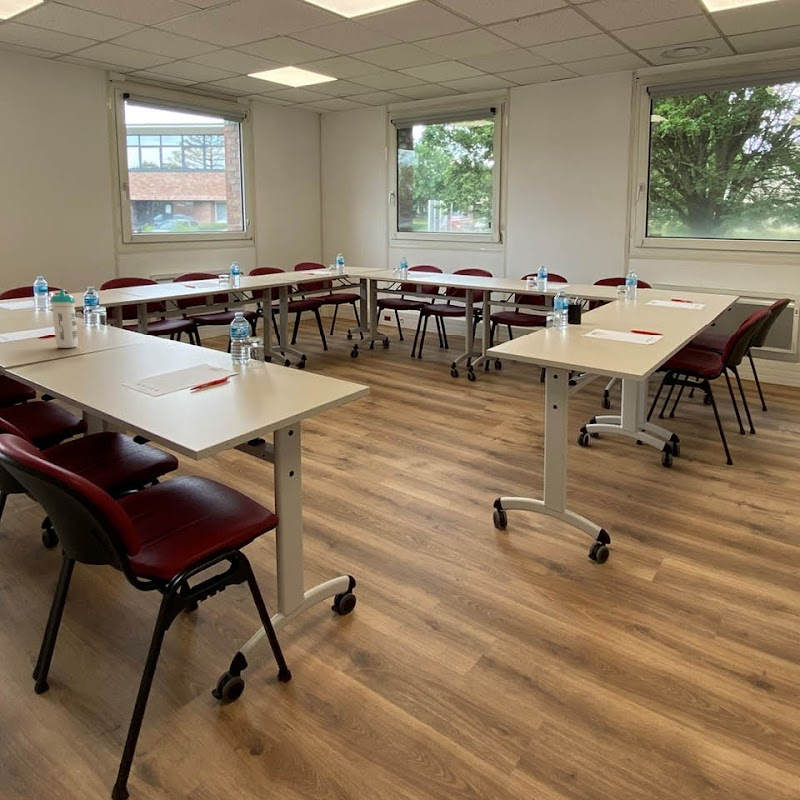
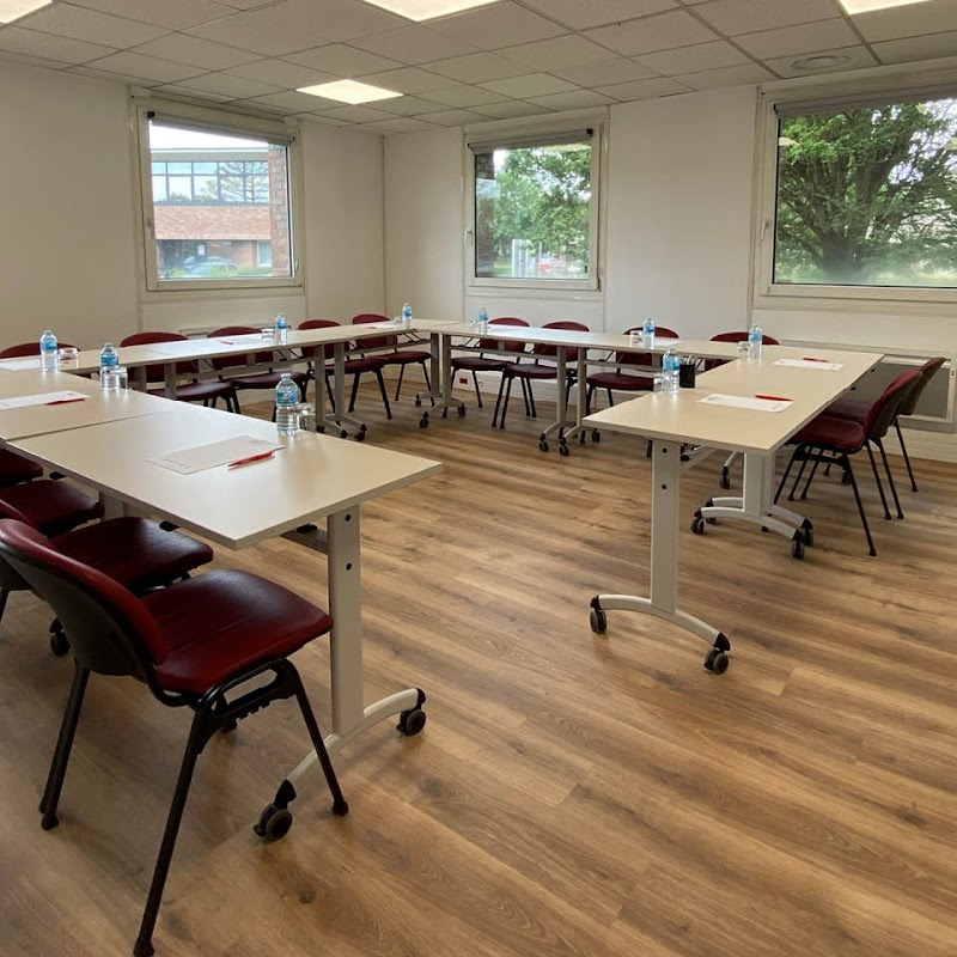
- water bottle (64, 318)
